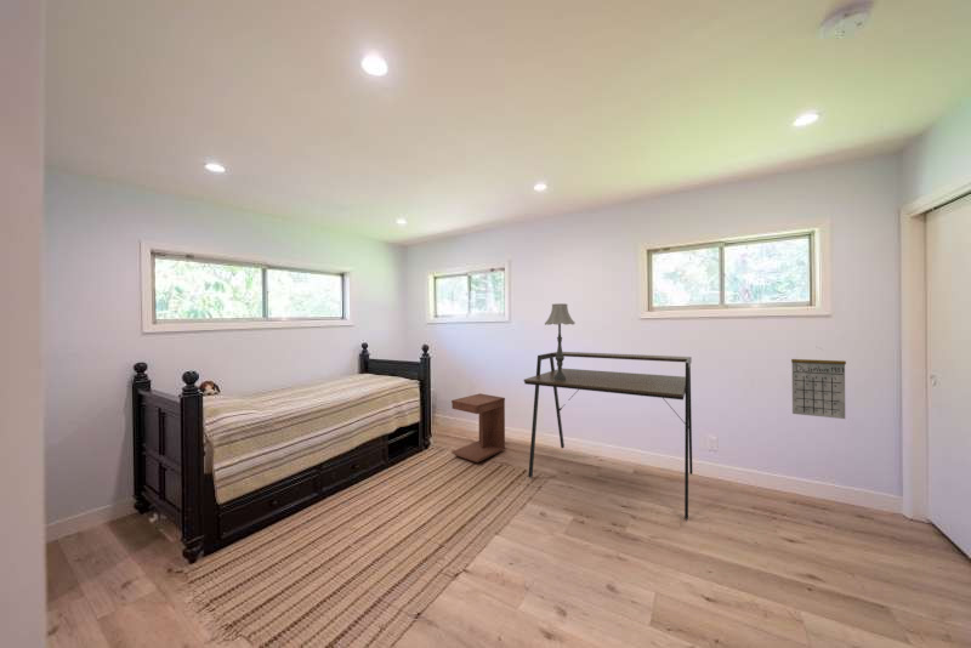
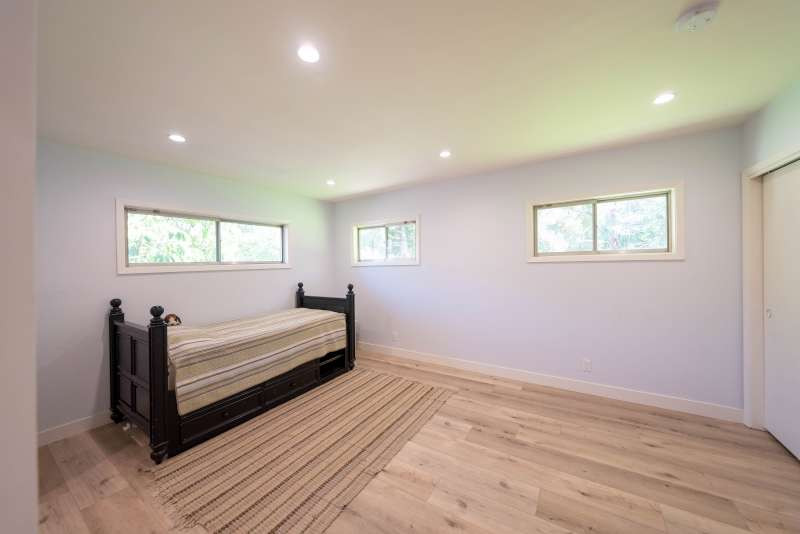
- side table (479, 426)
- calendar (817, 381)
- desk (611, 392)
- table lamp (558, 341)
